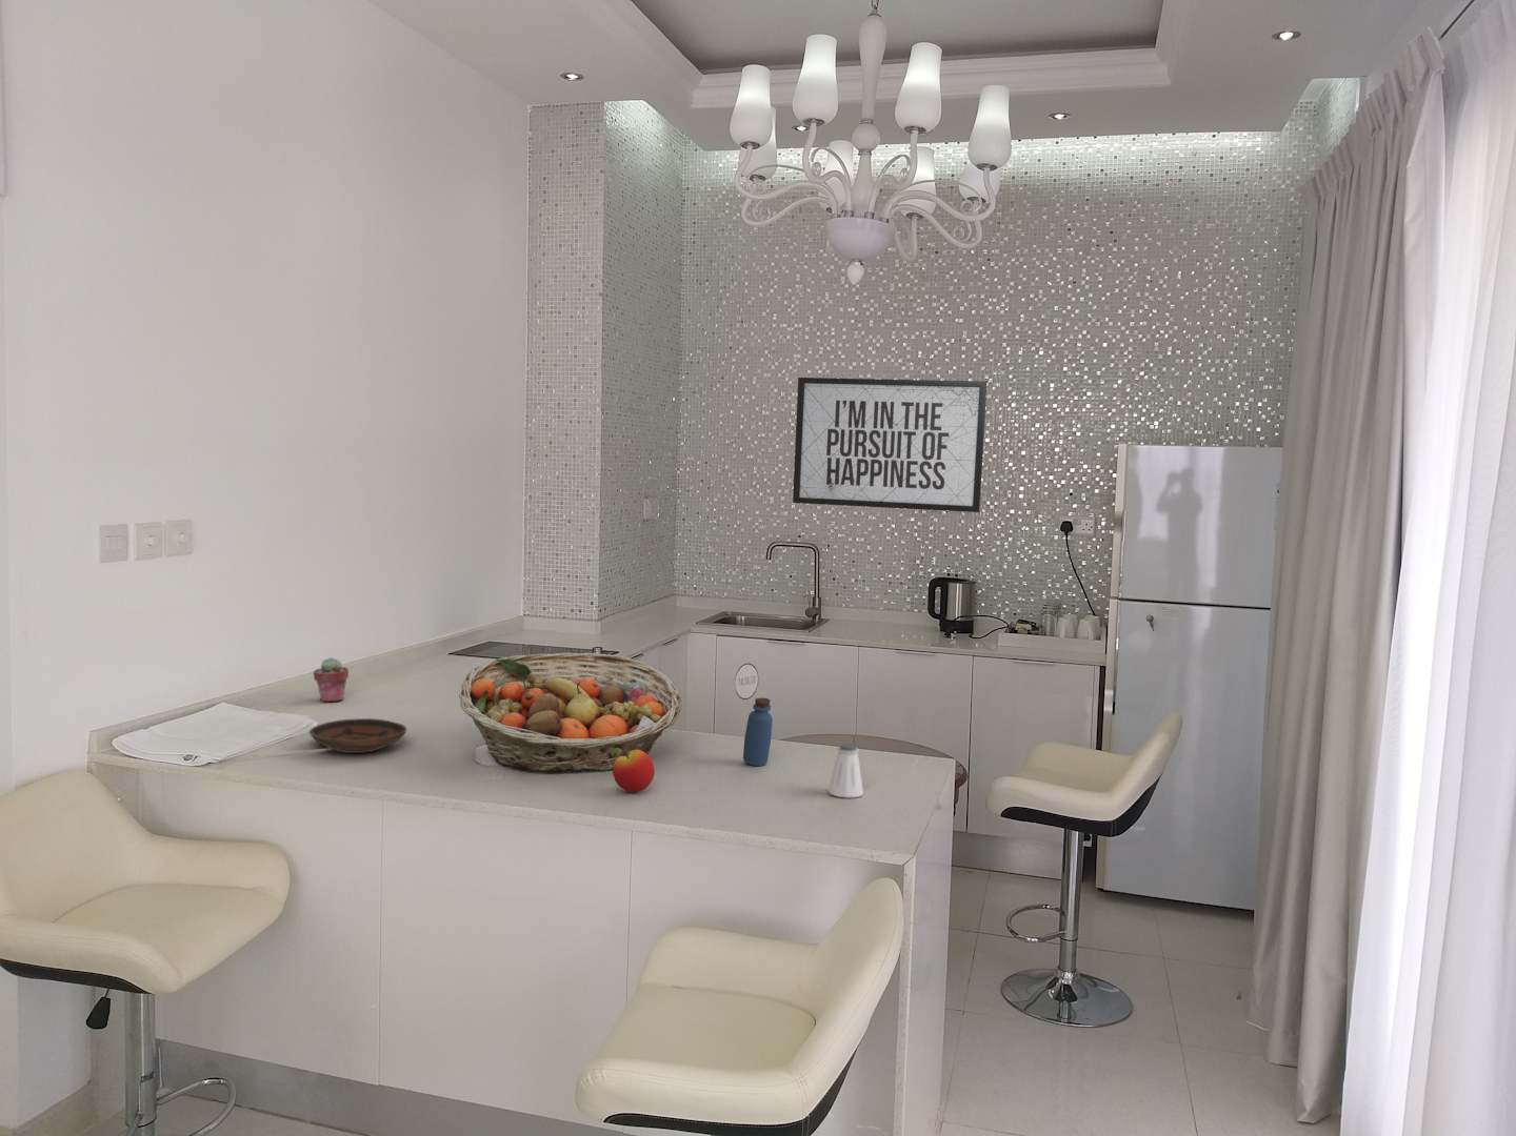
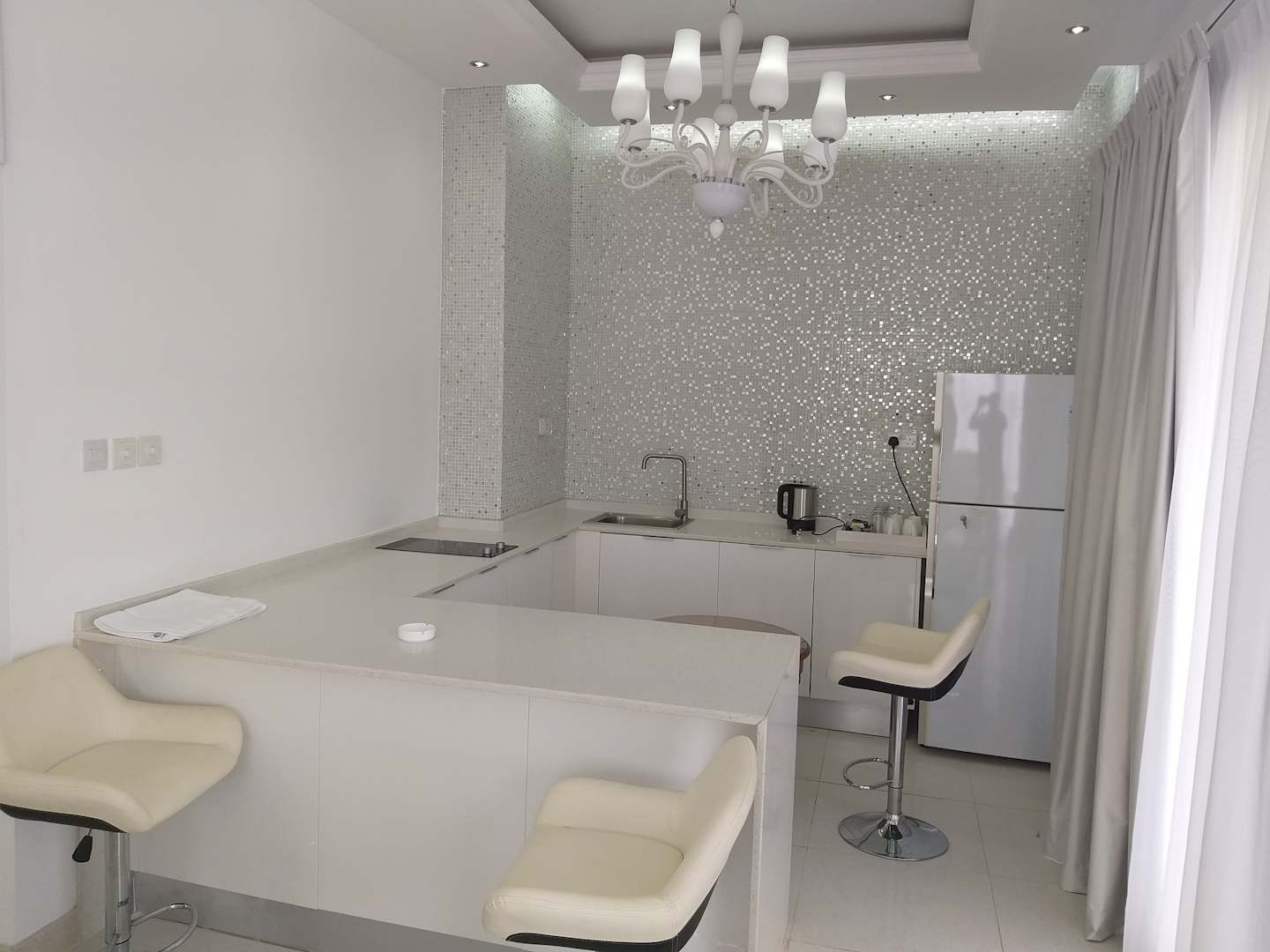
- potted succulent (331, 679)
- apple (633, 770)
- bowl (358, 739)
- fruit basket (571, 710)
- mirror (887, 443)
- saltshaker (846, 768)
- water bottle (751, 712)
